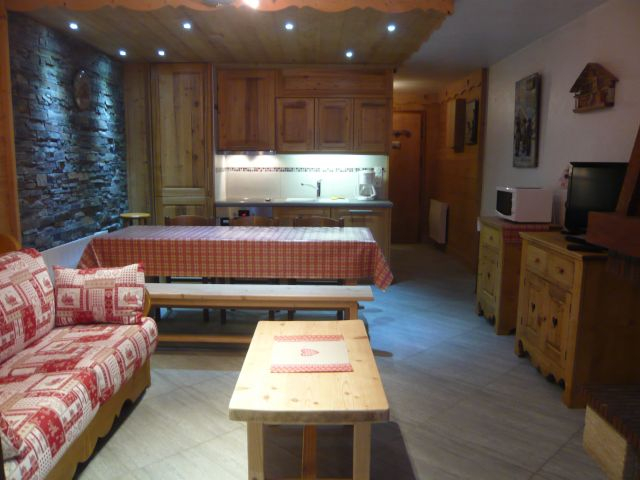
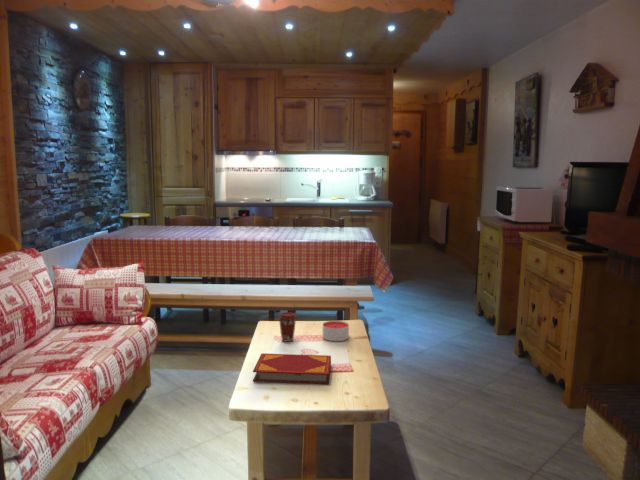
+ hardback book (293, 367)
+ coffee cup (287, 327)
+ candle (335, 330)
